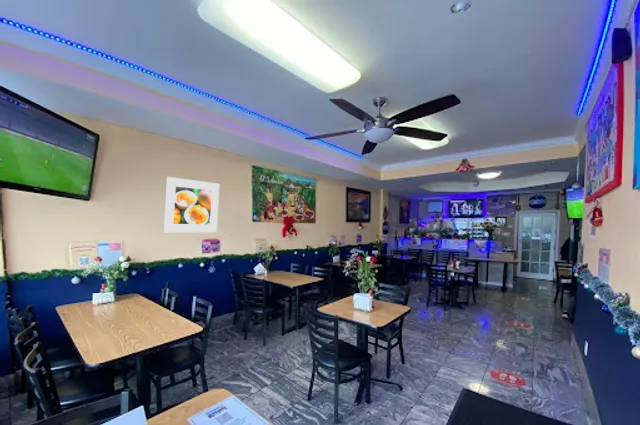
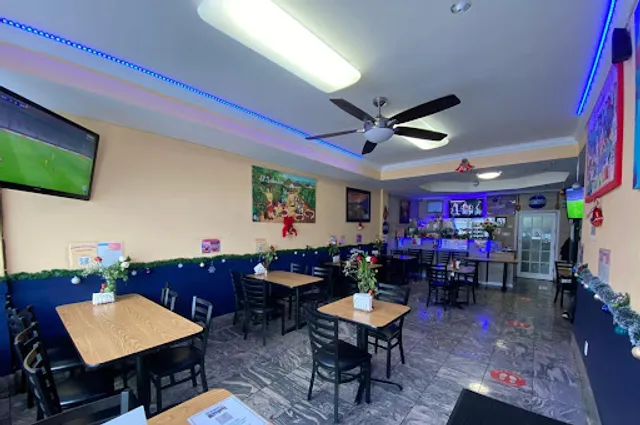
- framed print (193, 206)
